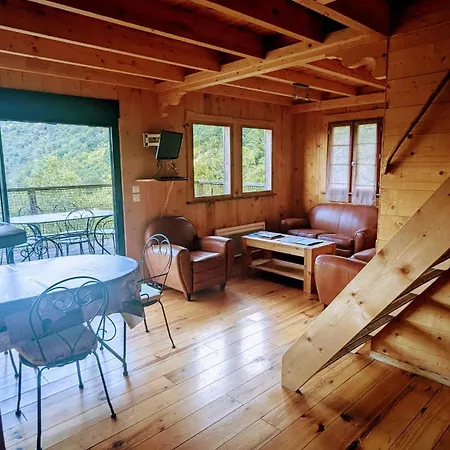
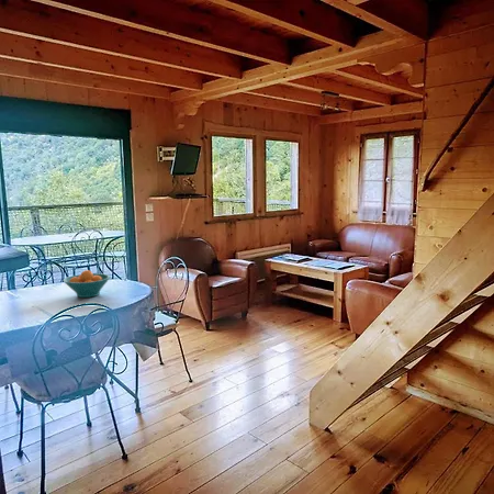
+ fruit bowl (87, 282)
